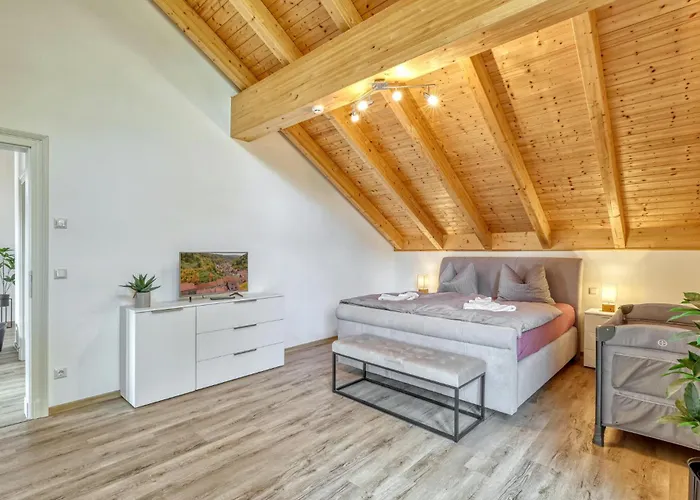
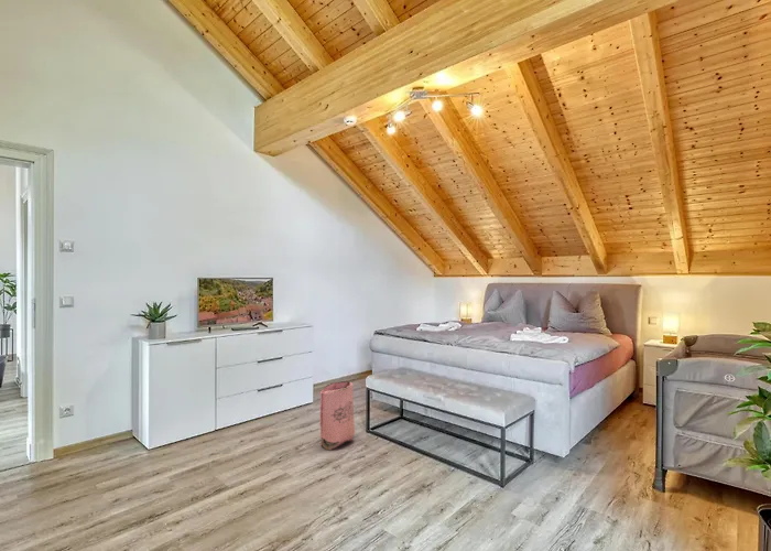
+ bag (337, 413)
